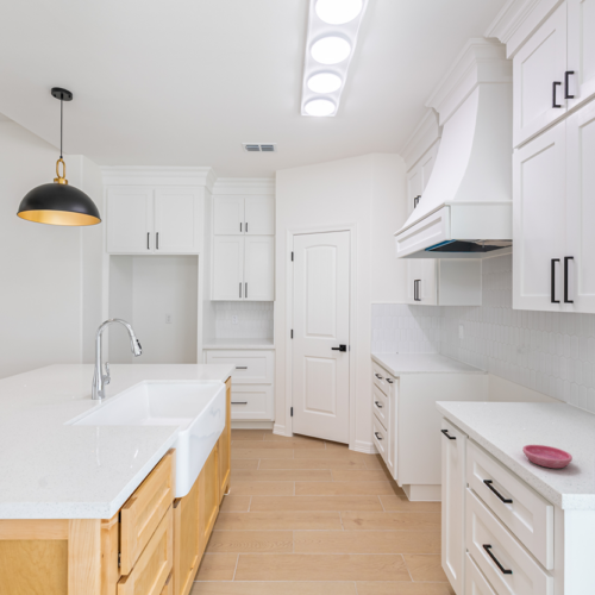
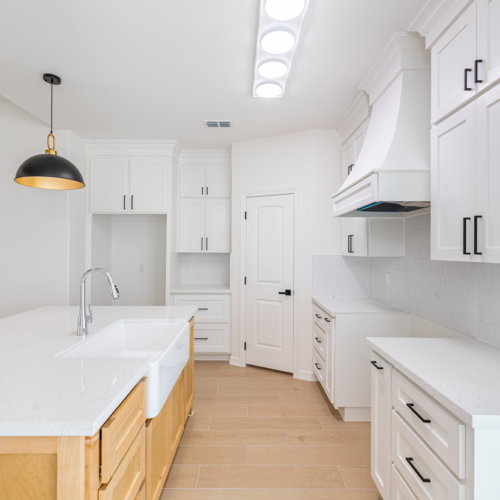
- saucer (546, 456)
